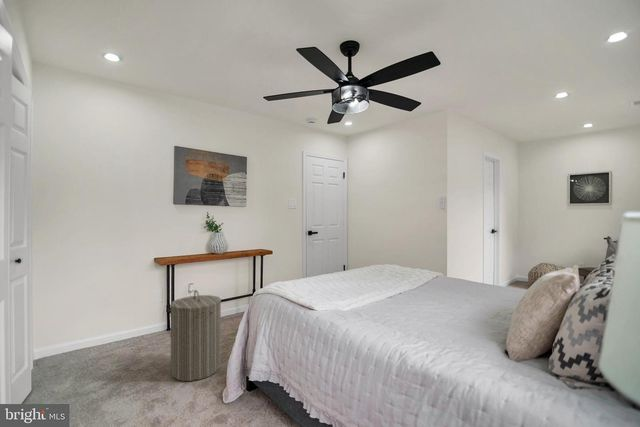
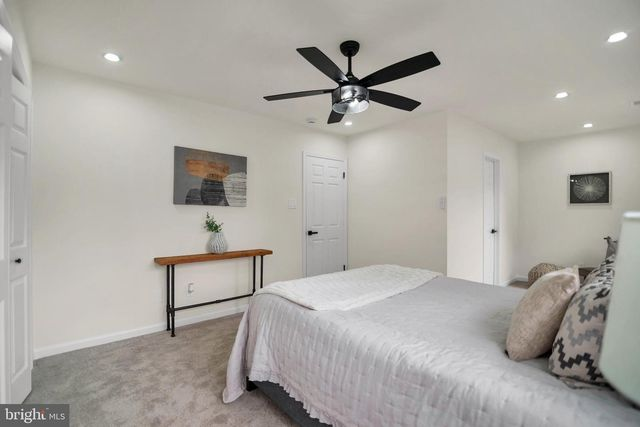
- laundry hamper (196, 329)
